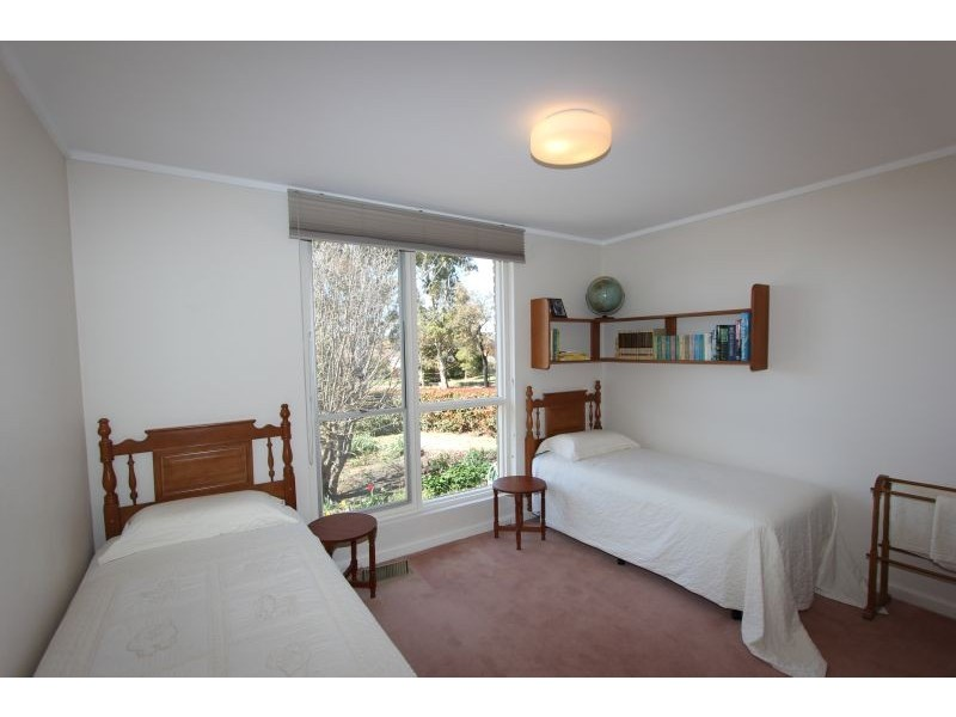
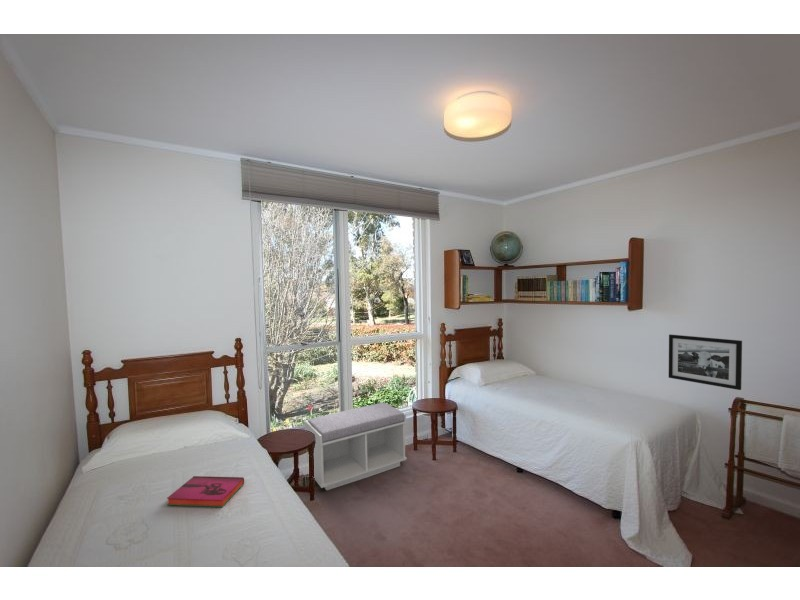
+ picture frame (702, 360)
+ hardback book (207, 490)
+ bench (357, 442)
